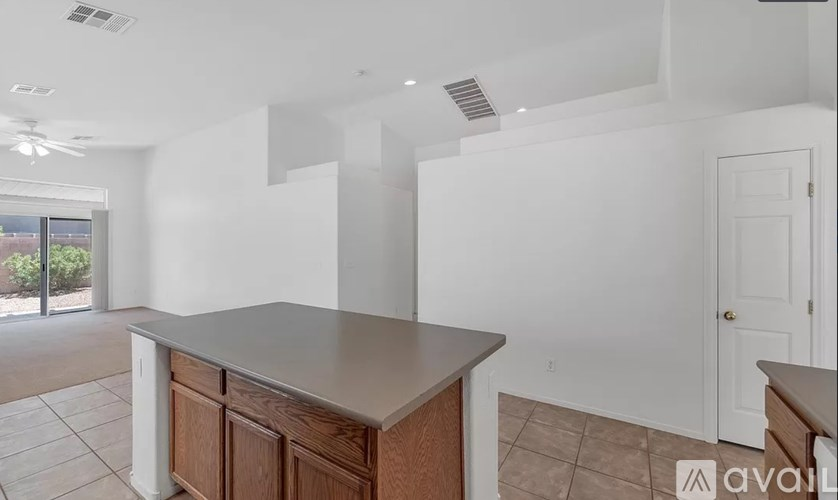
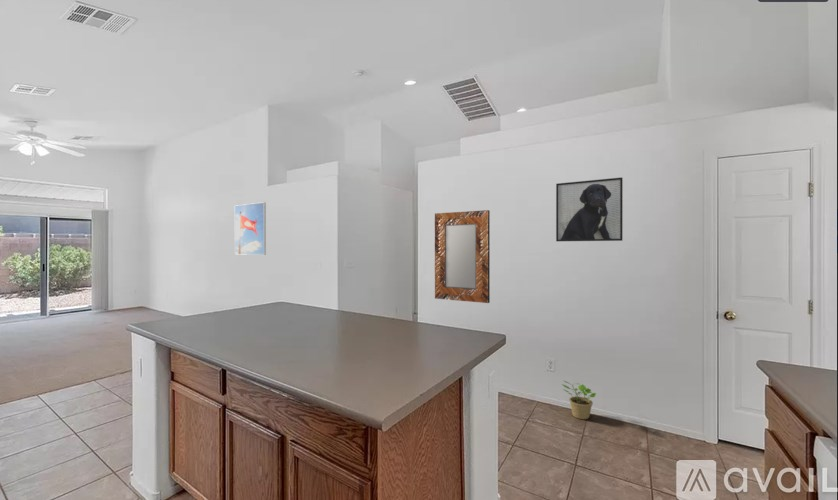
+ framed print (249, 229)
+ home mirror (461, 256)
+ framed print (587, 210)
+ potted plant (579, 397)
